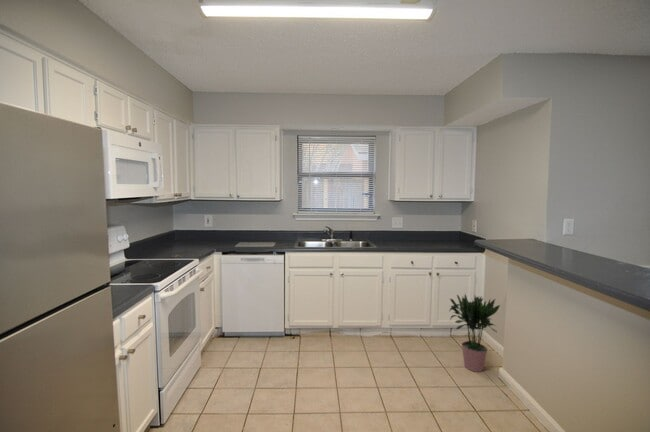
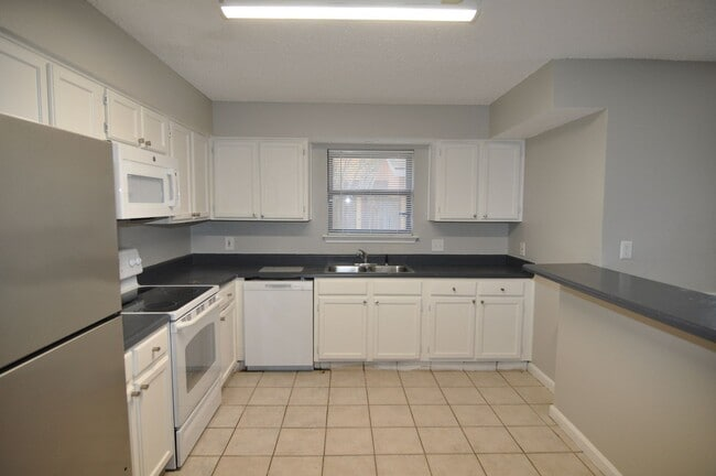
- potted plant (468, 332)
